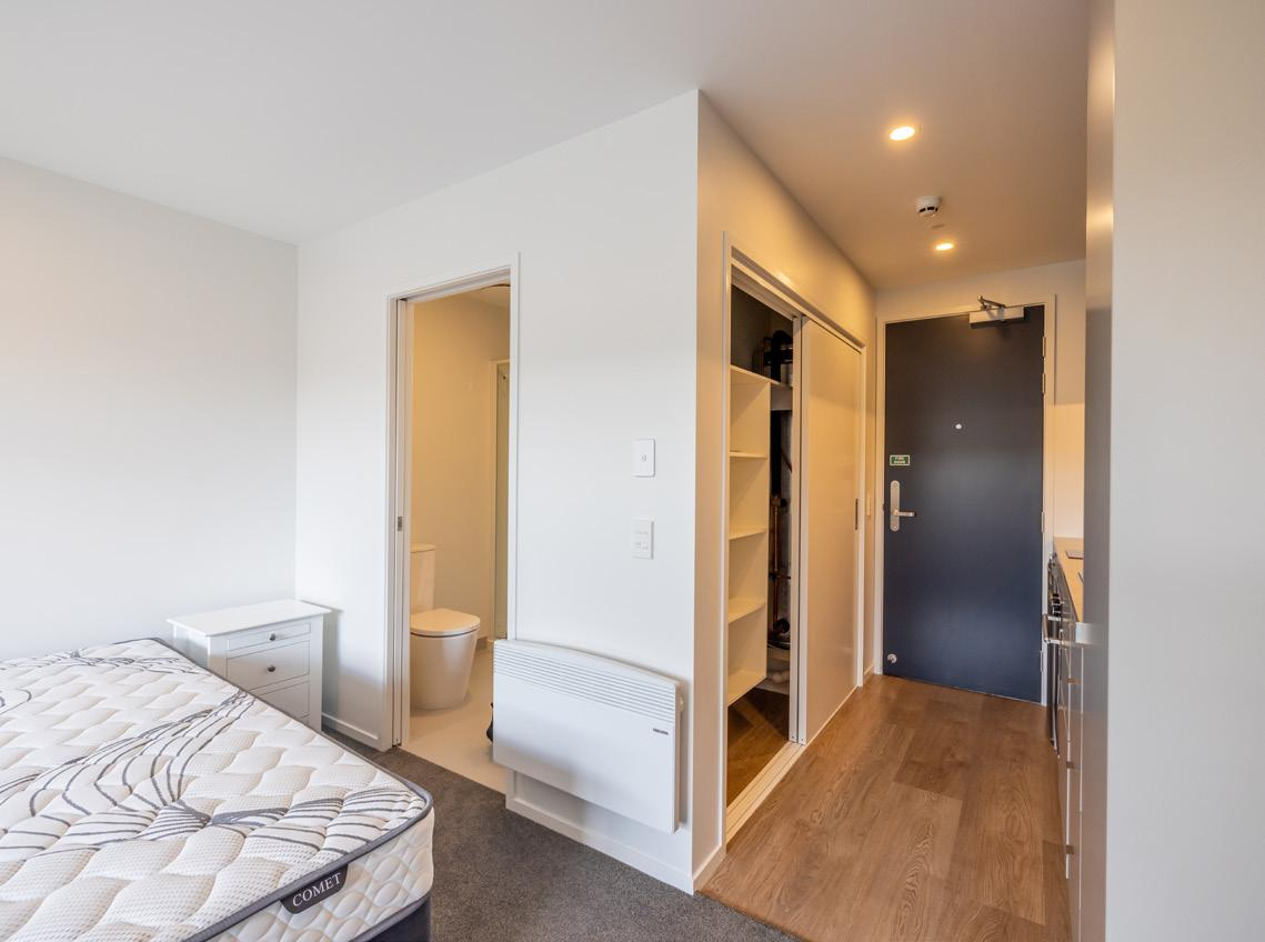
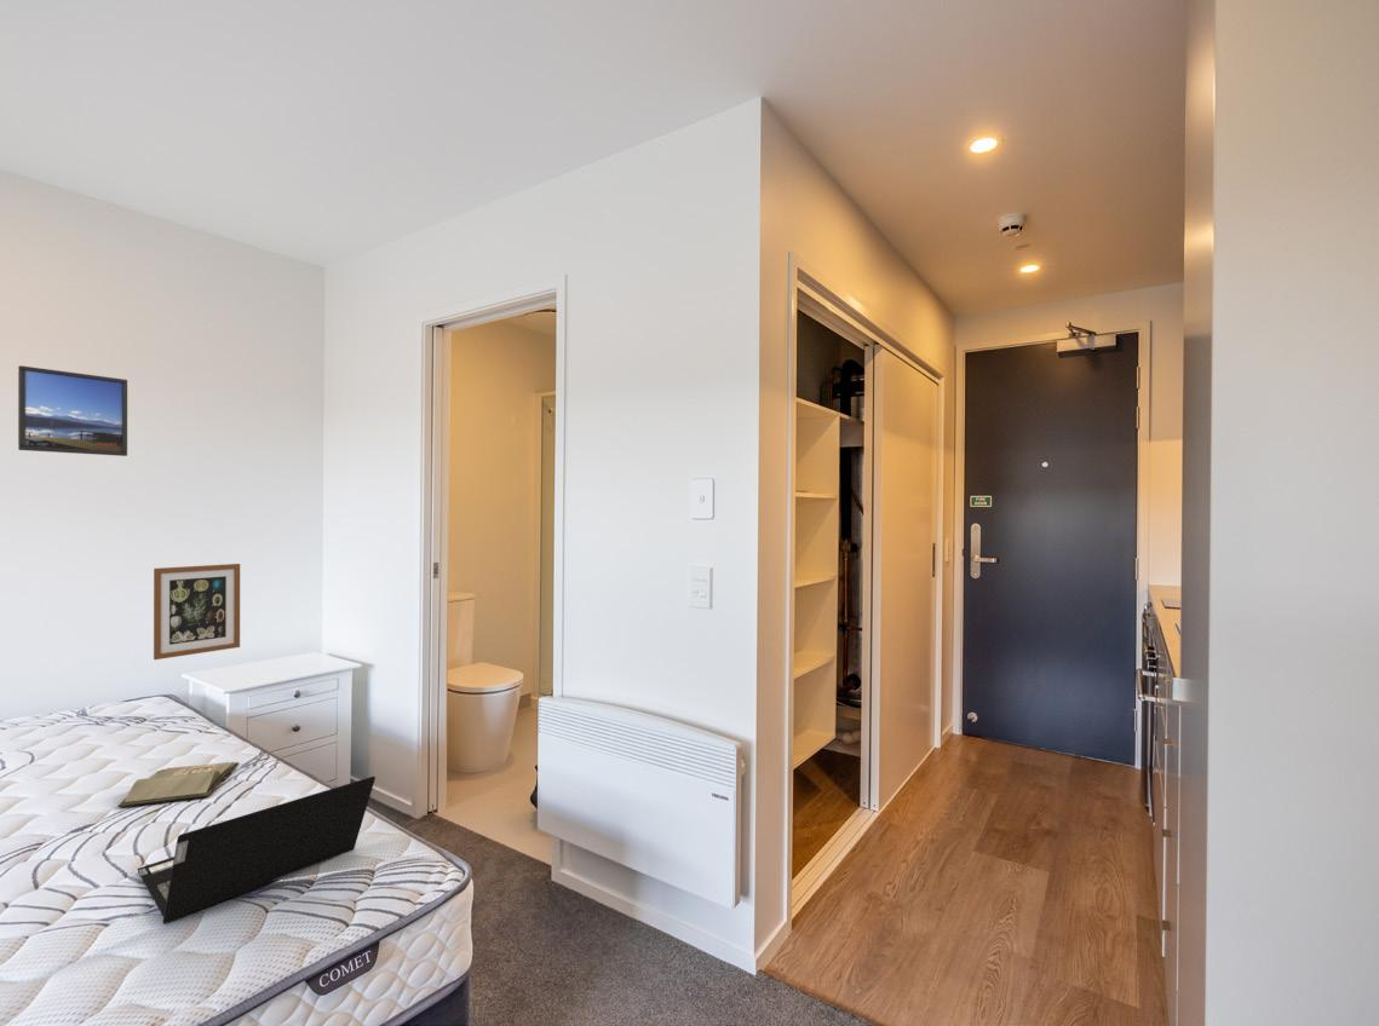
+ hardback book (183, 776)
+ laptop computer (257, 825)
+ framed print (75, 413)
+ wall art (199, 609)
